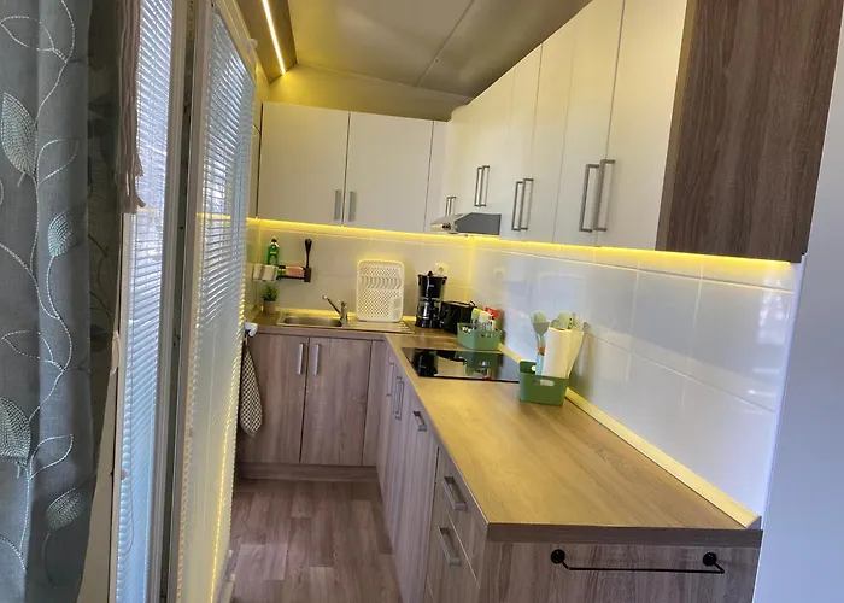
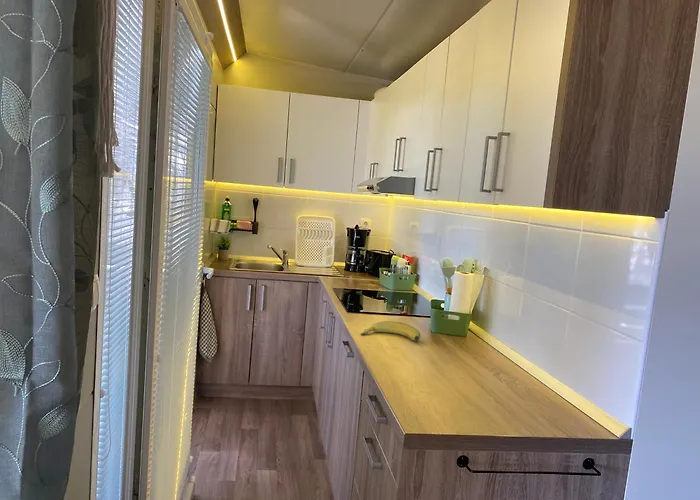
+ banana (389, 330)
